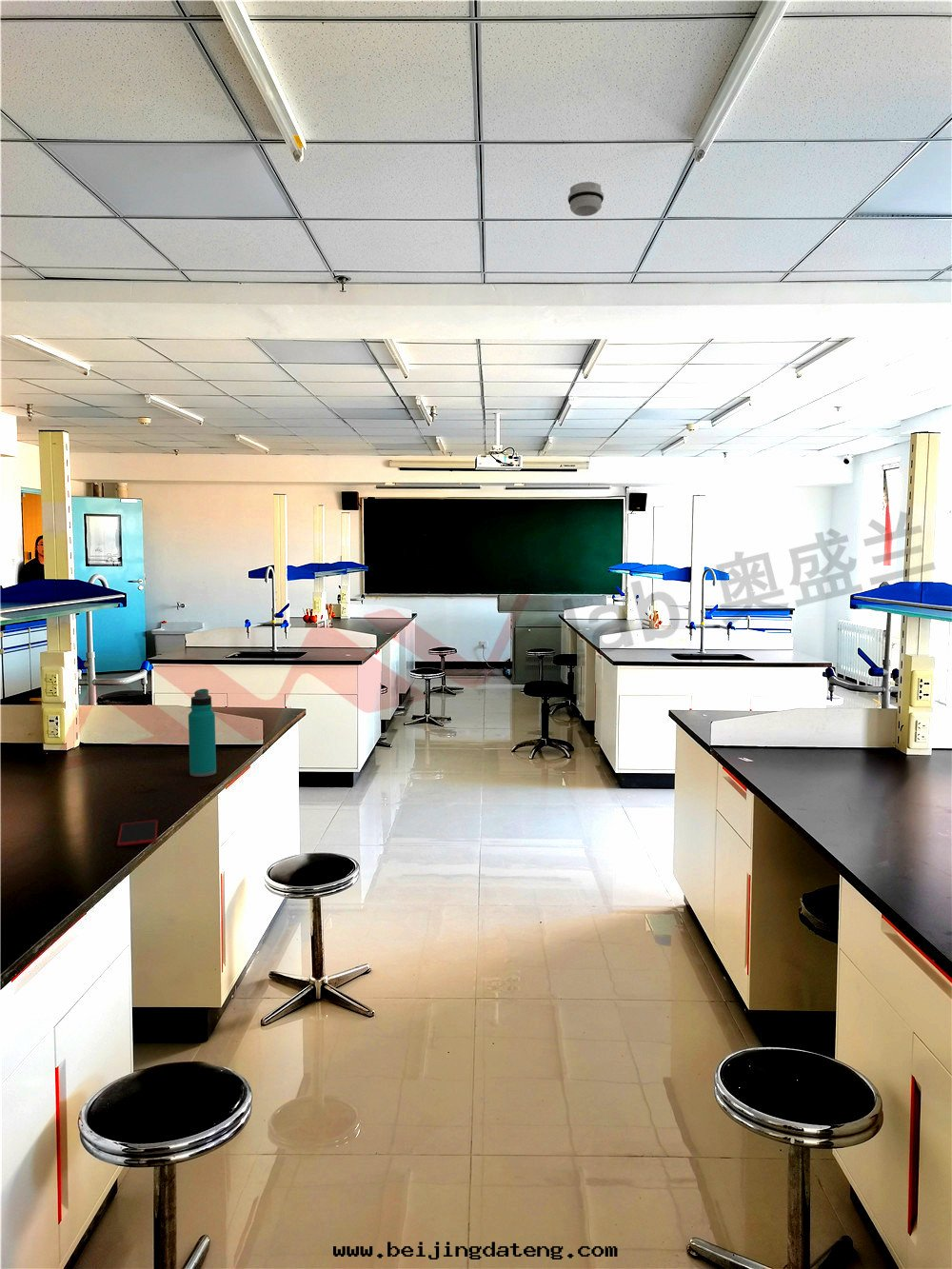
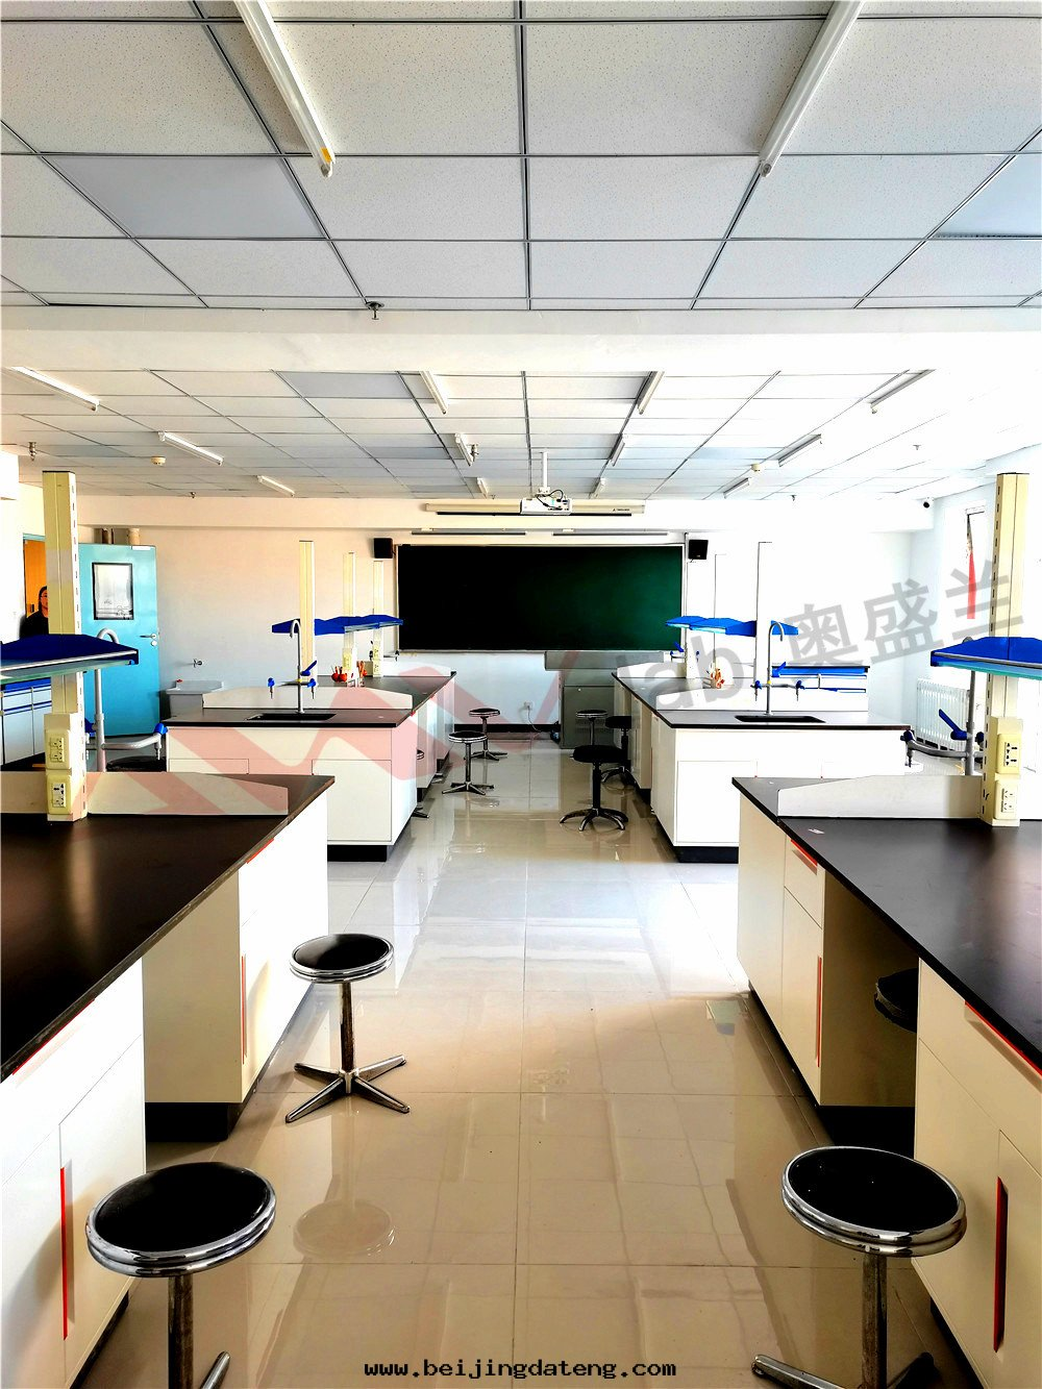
- smoke detector (585, 199)
- water bottle (202, 732)
- smartphone (138, 832)
